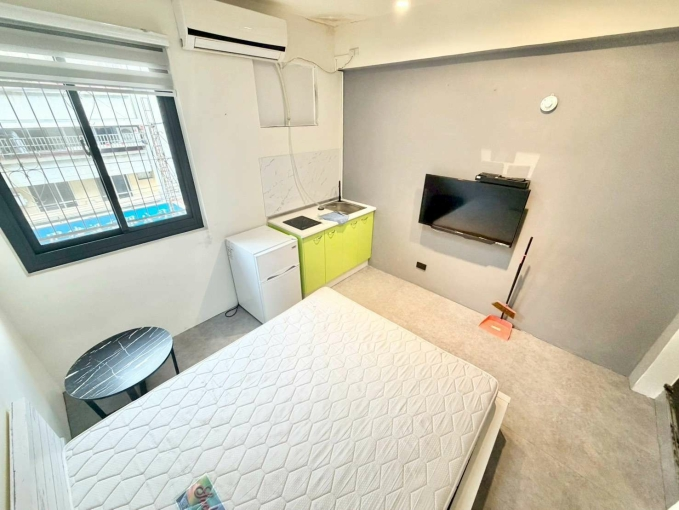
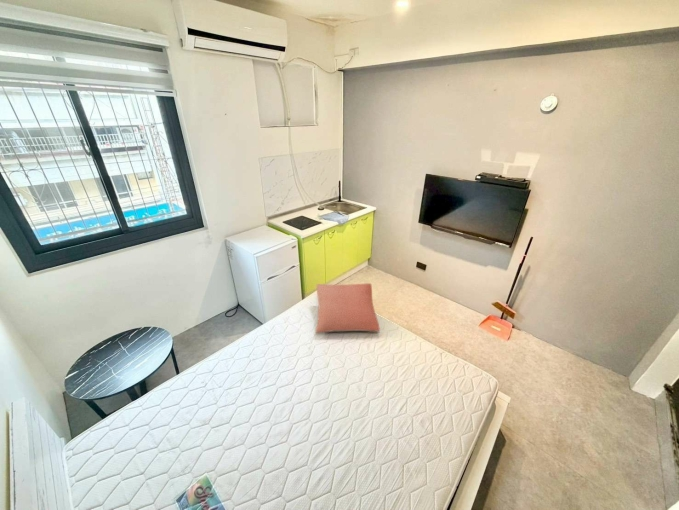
+ pillow (345, 306)
